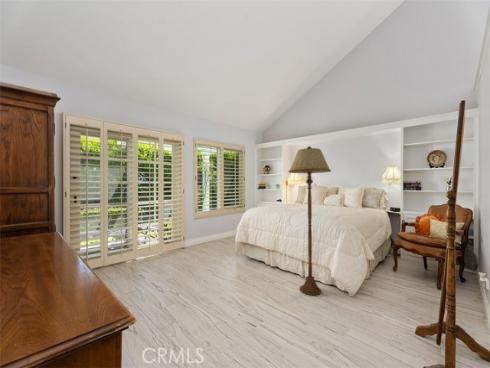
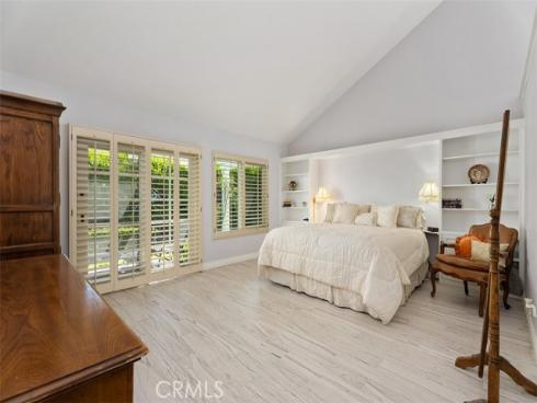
- floor lamp (309, 218)
